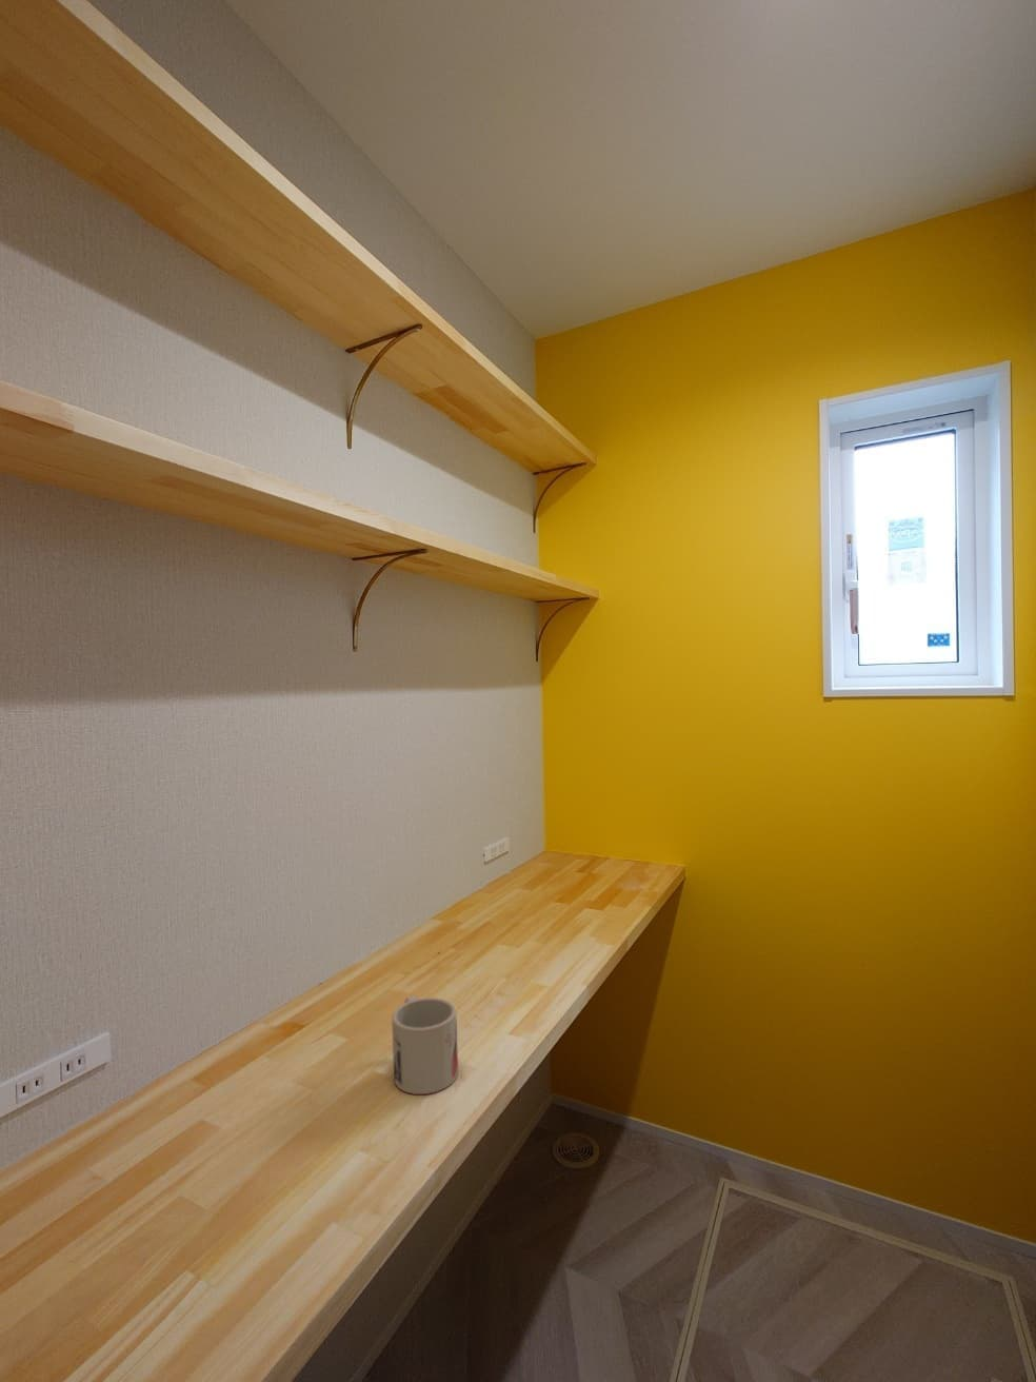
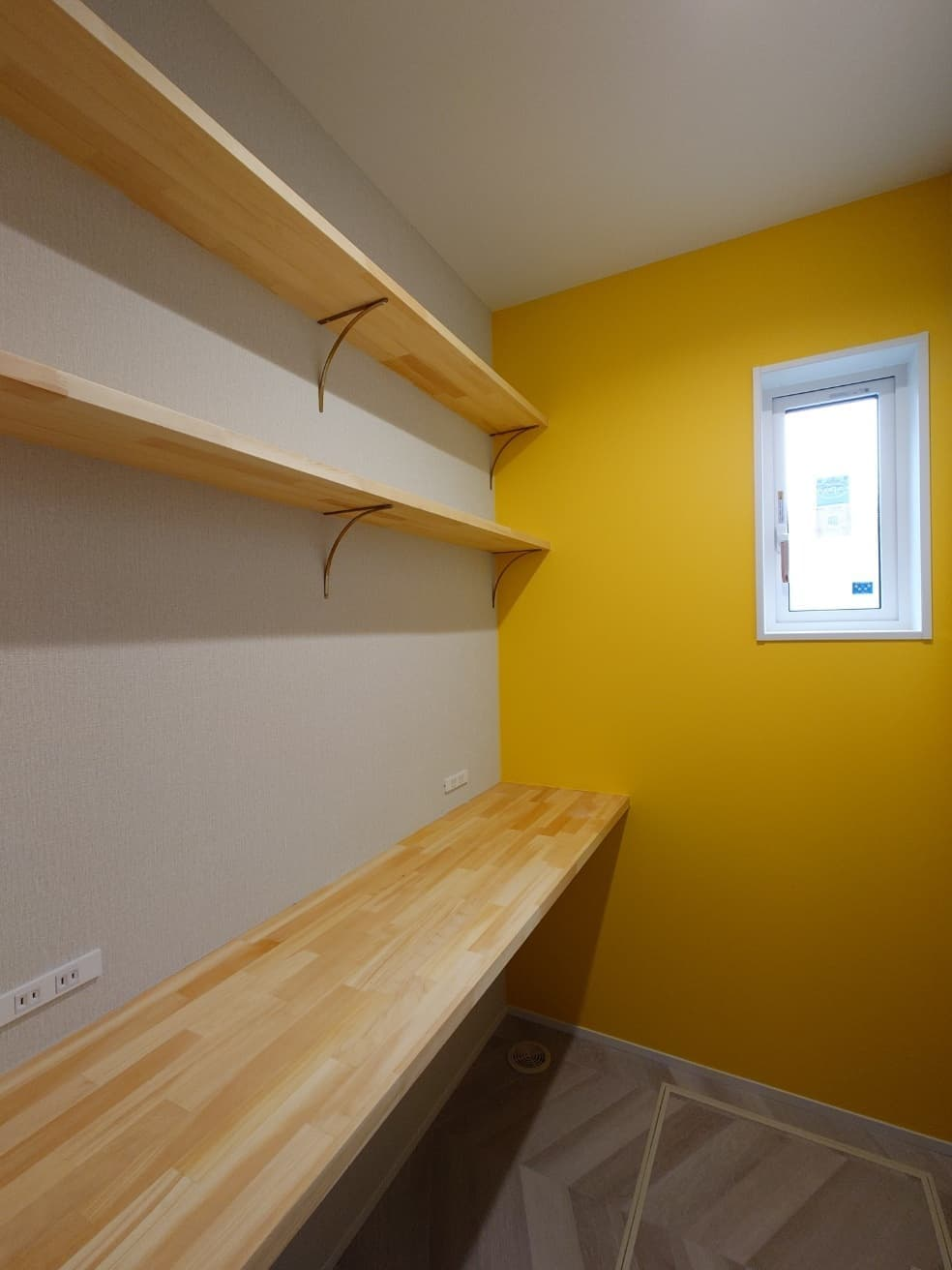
- mug (421, 1036)
